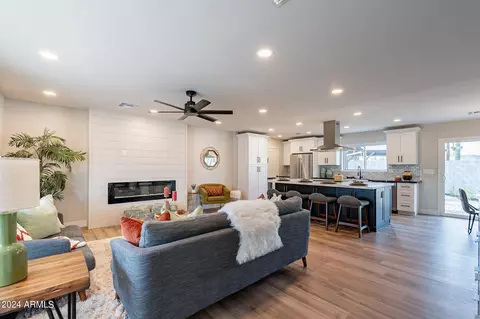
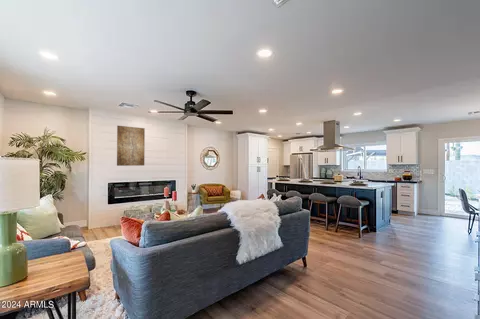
+ wall art (131, 146)
